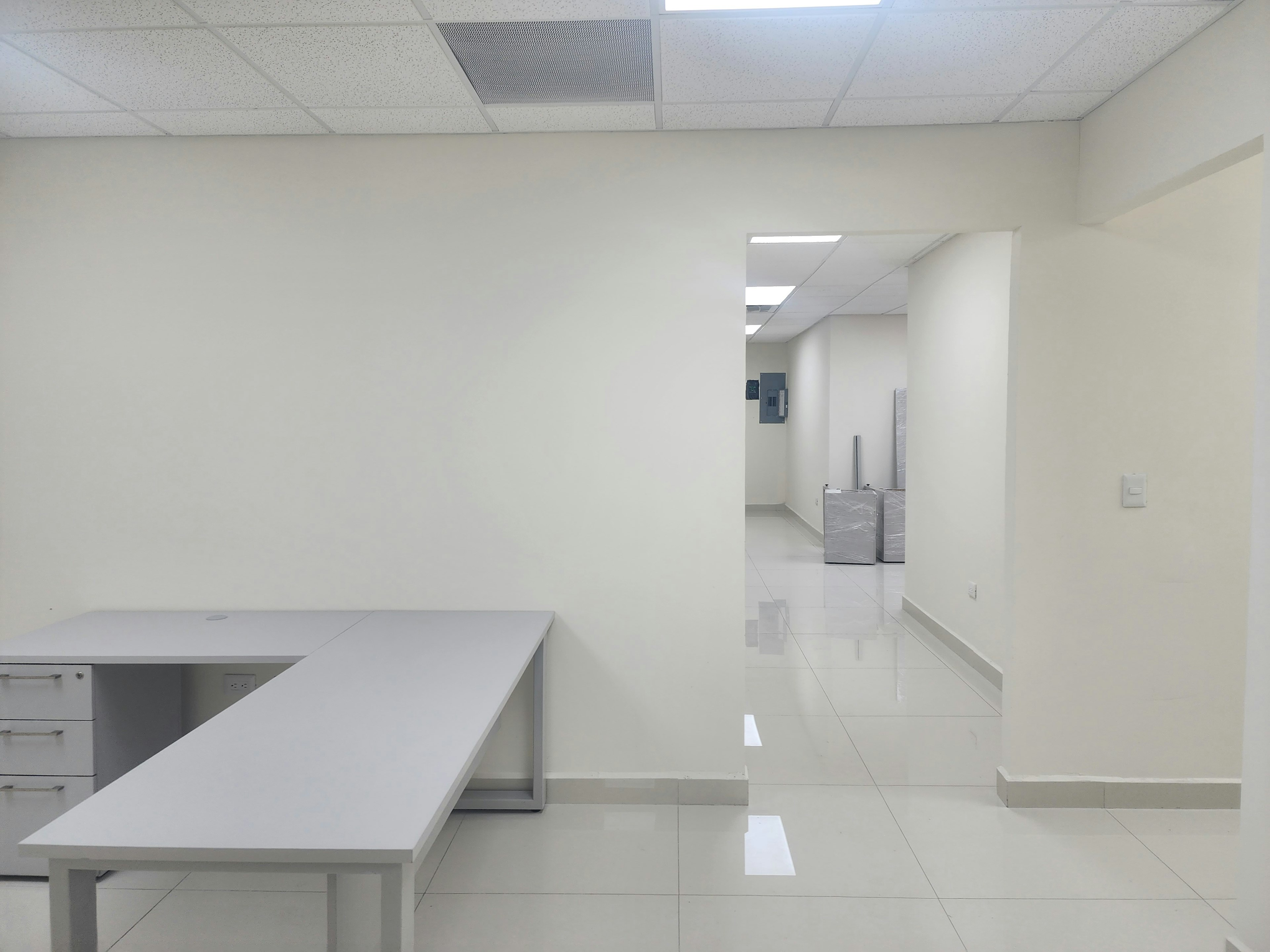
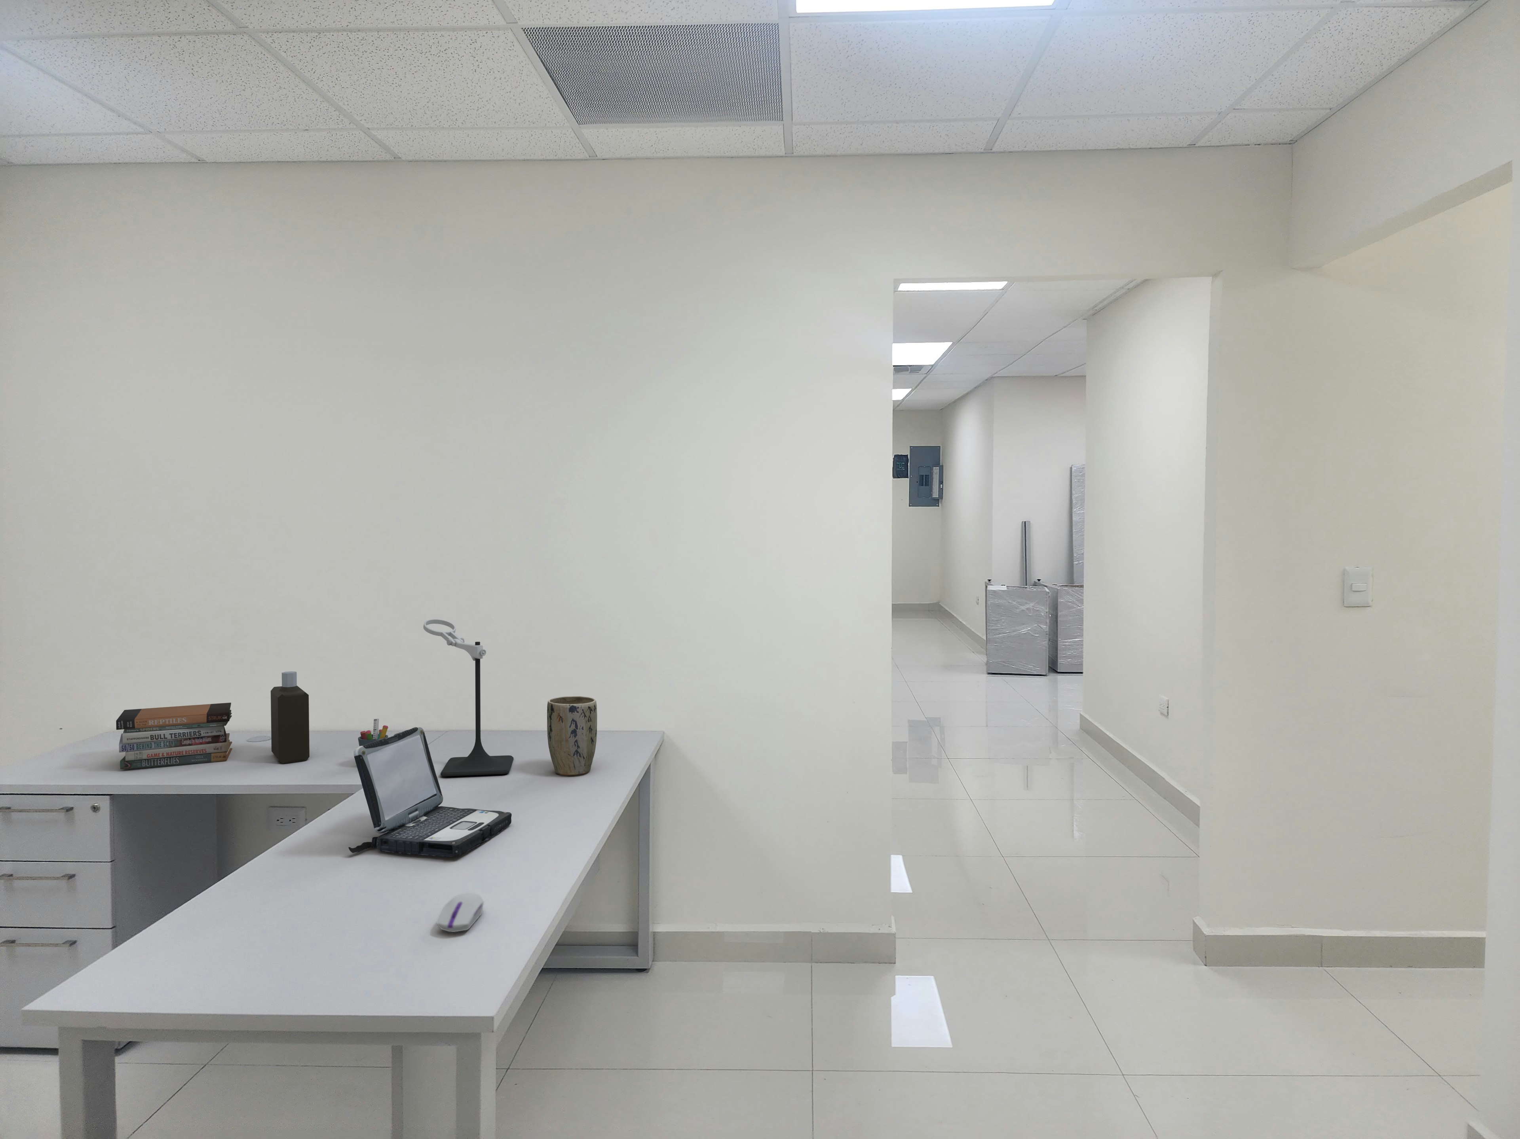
+ plant pot (572, 736)
+ speaker stand (475, 693)
+ pen holder (373, 742)
+ bottle (290, 714)
+ laptop (432, 787)
+ book stack (176, 735)
+ computer mouse (462, 909)
